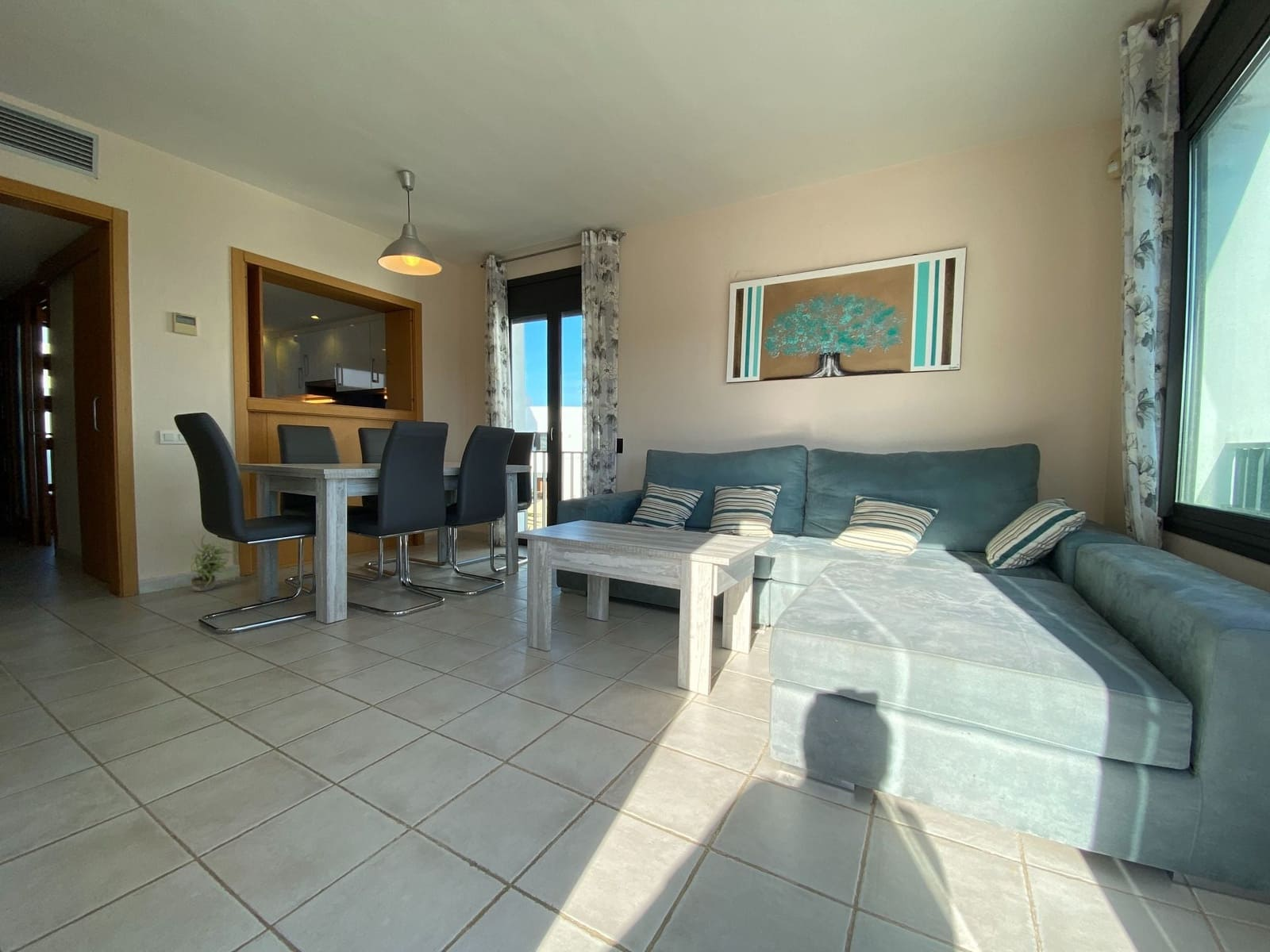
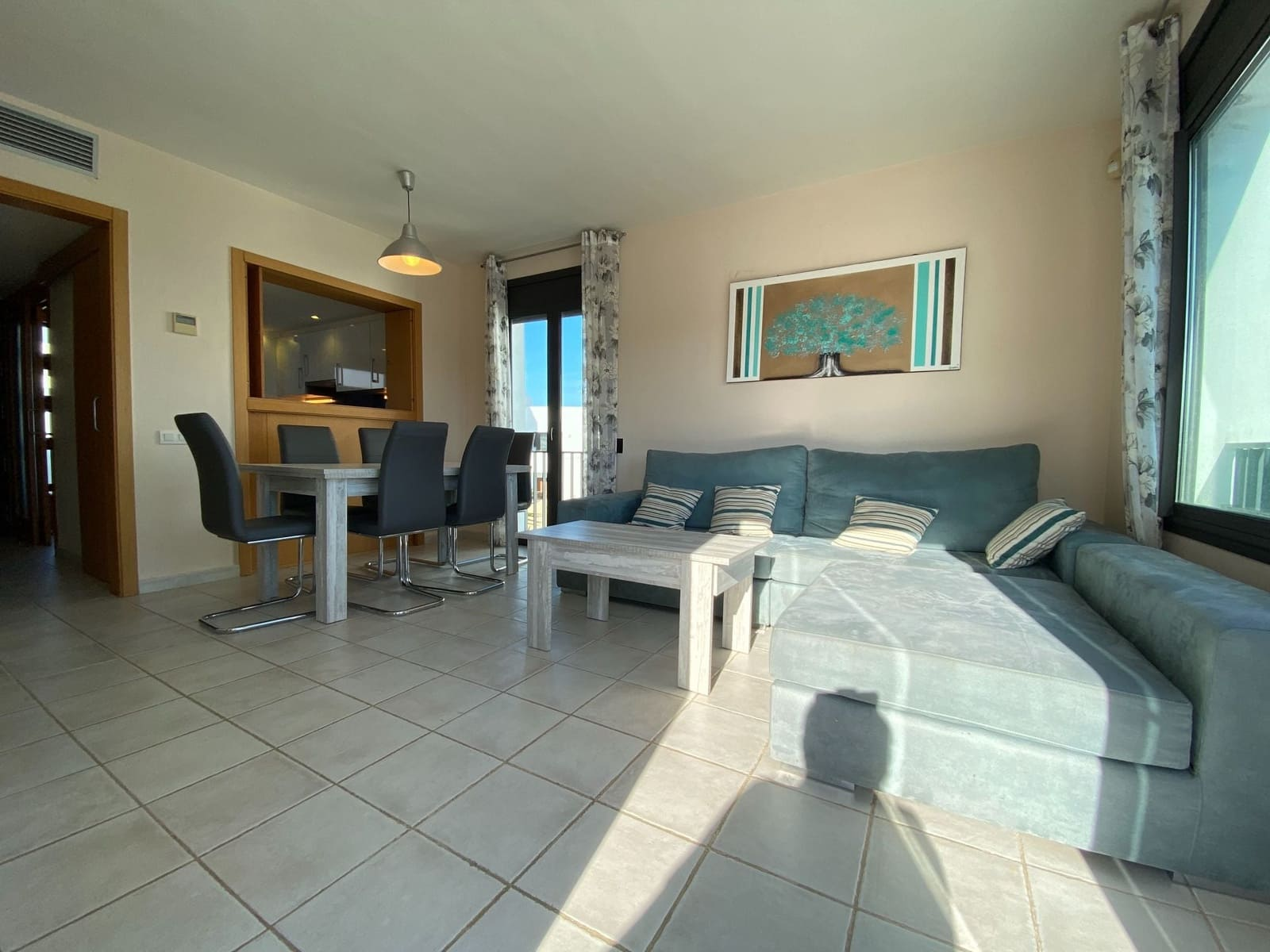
- potted plant (208, 561)
